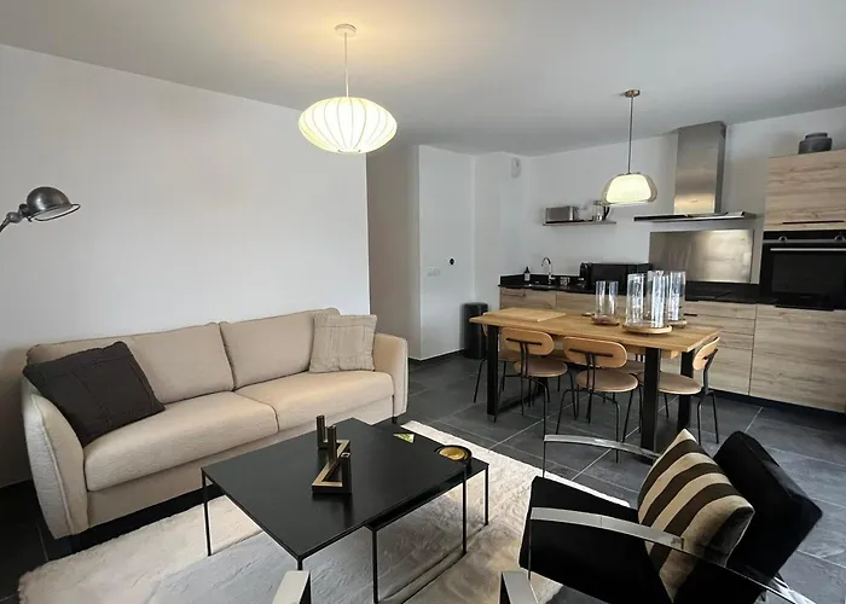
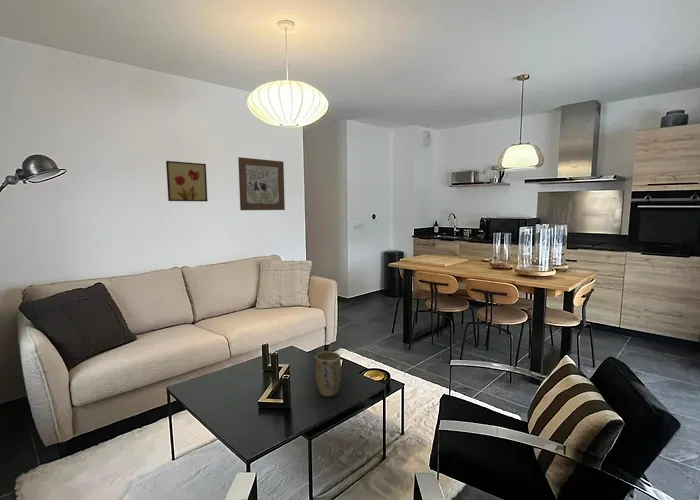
+ wall art (262, 185)
+ wall art (187, 182)
+ plant pot (328, 374)
